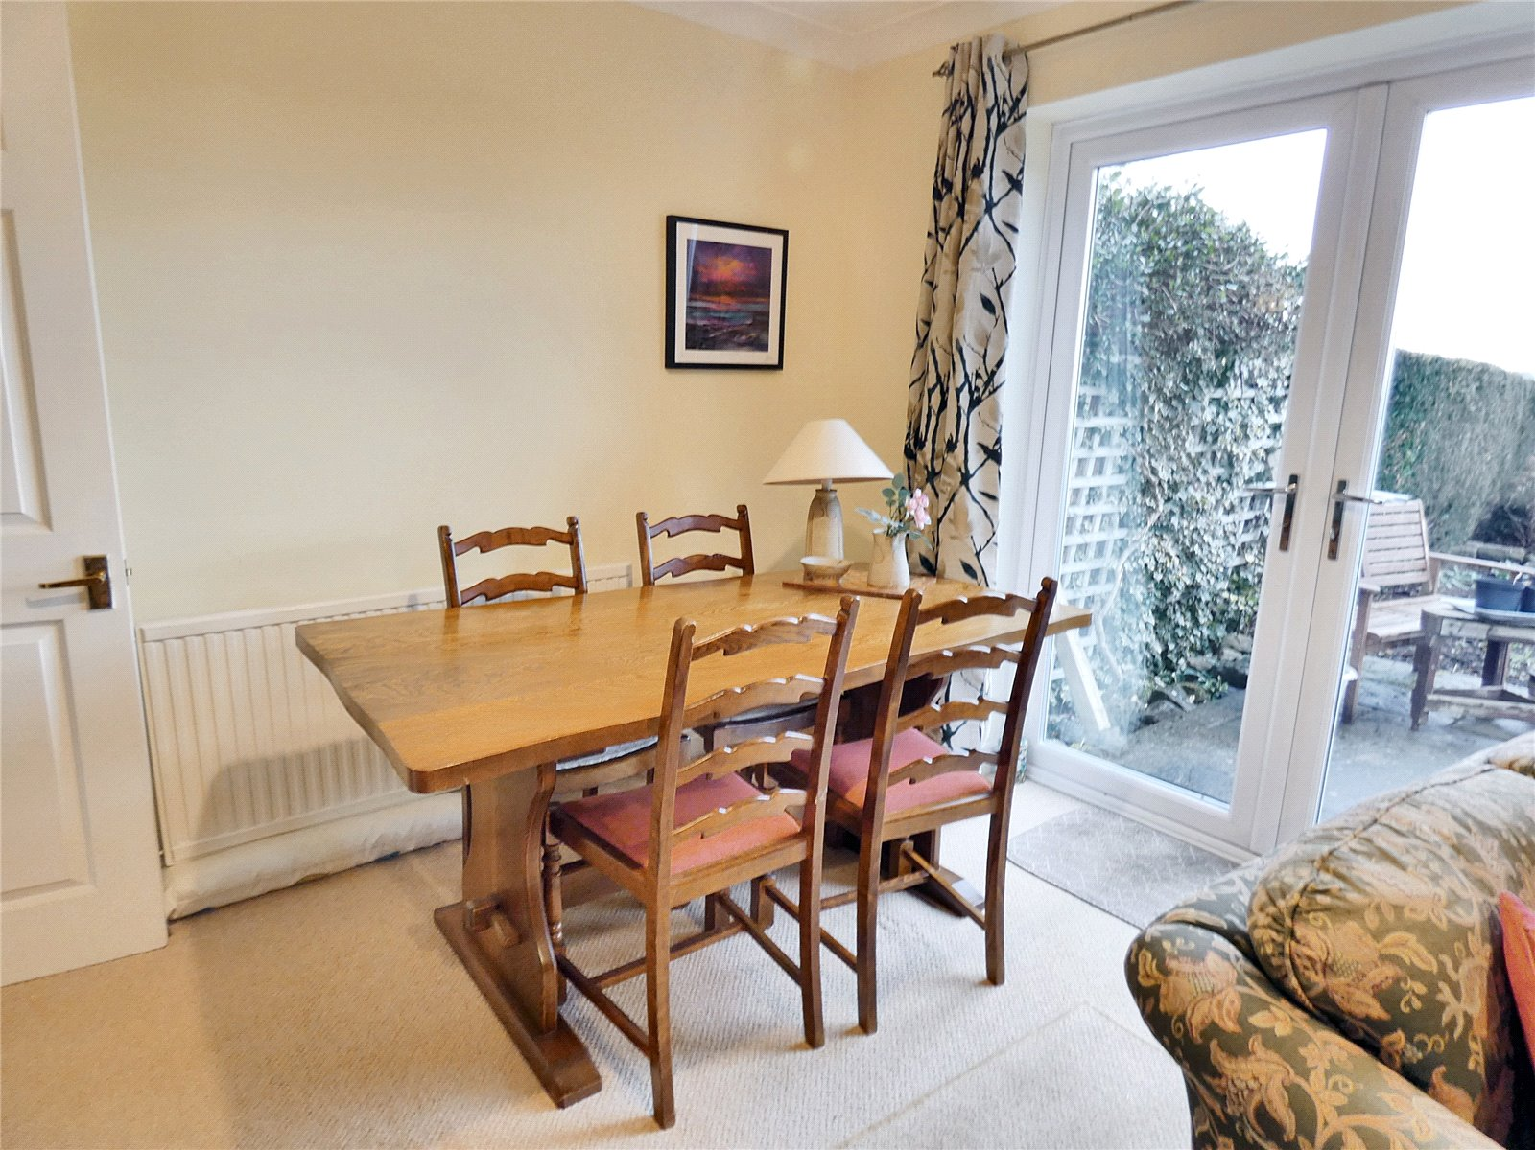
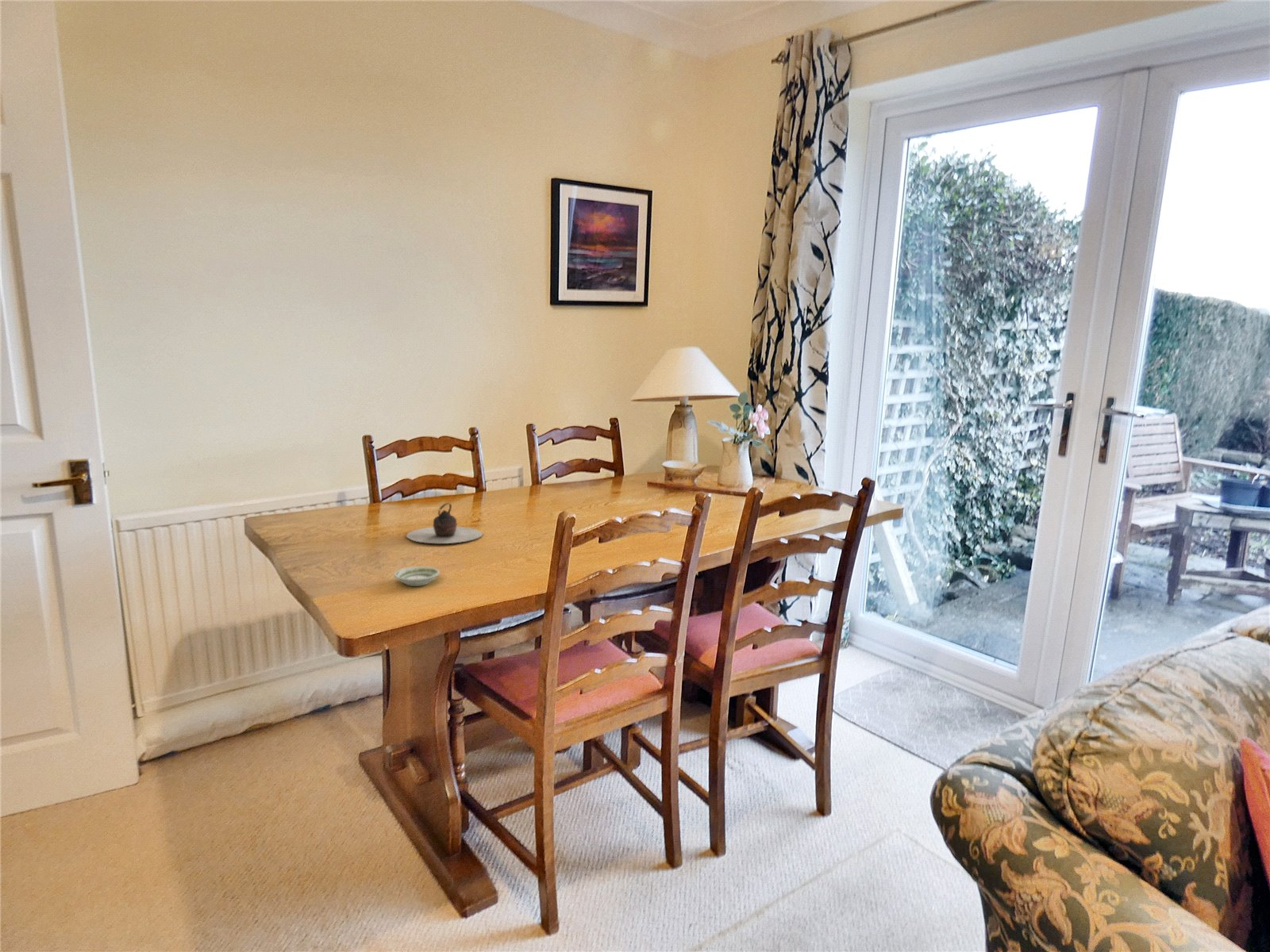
+ teapot (444, 519)
+ saucer (417, 577)
